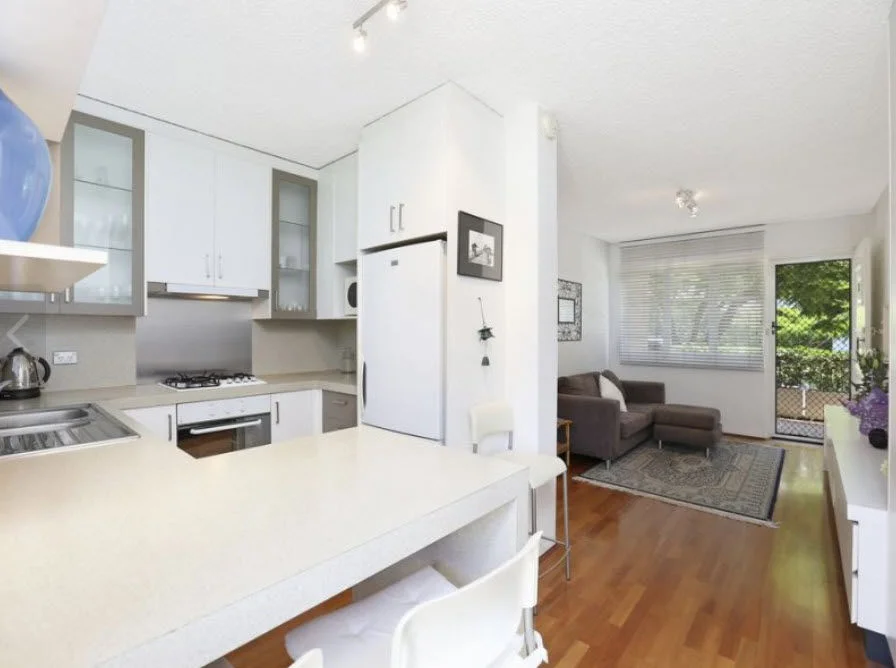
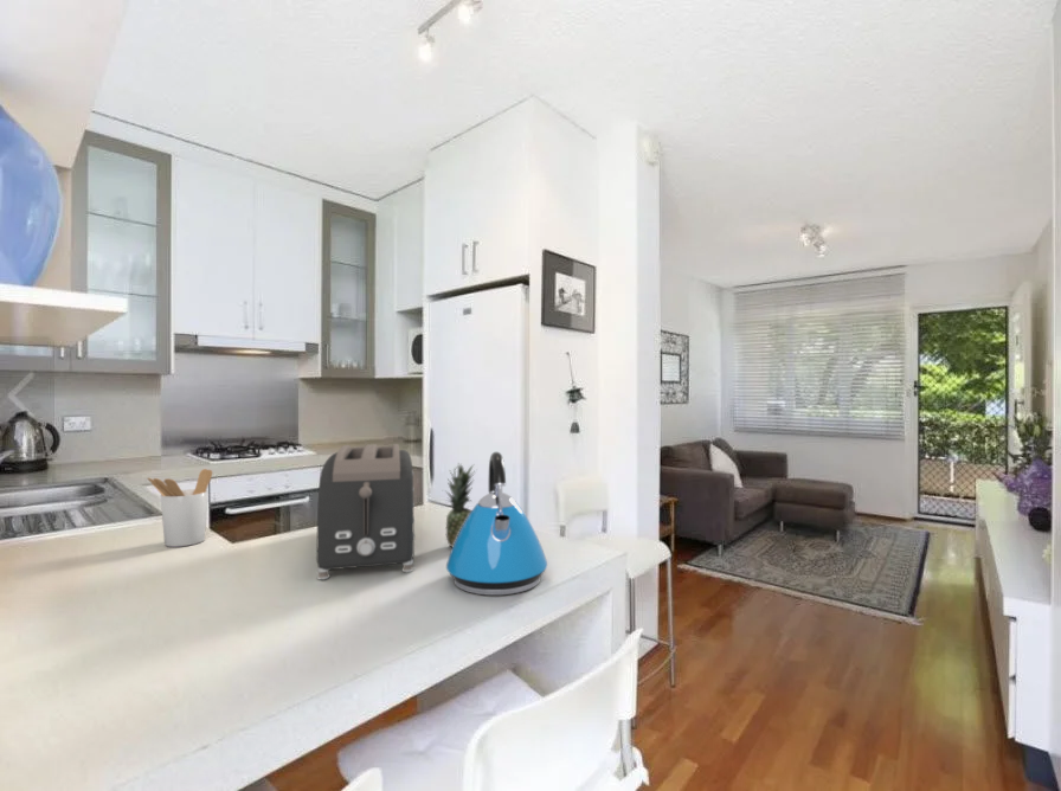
+ toaster (369, 497)
+ kettle (496, 514)
+ utensil holder (178, 507)
+ fruit (461, 503)
